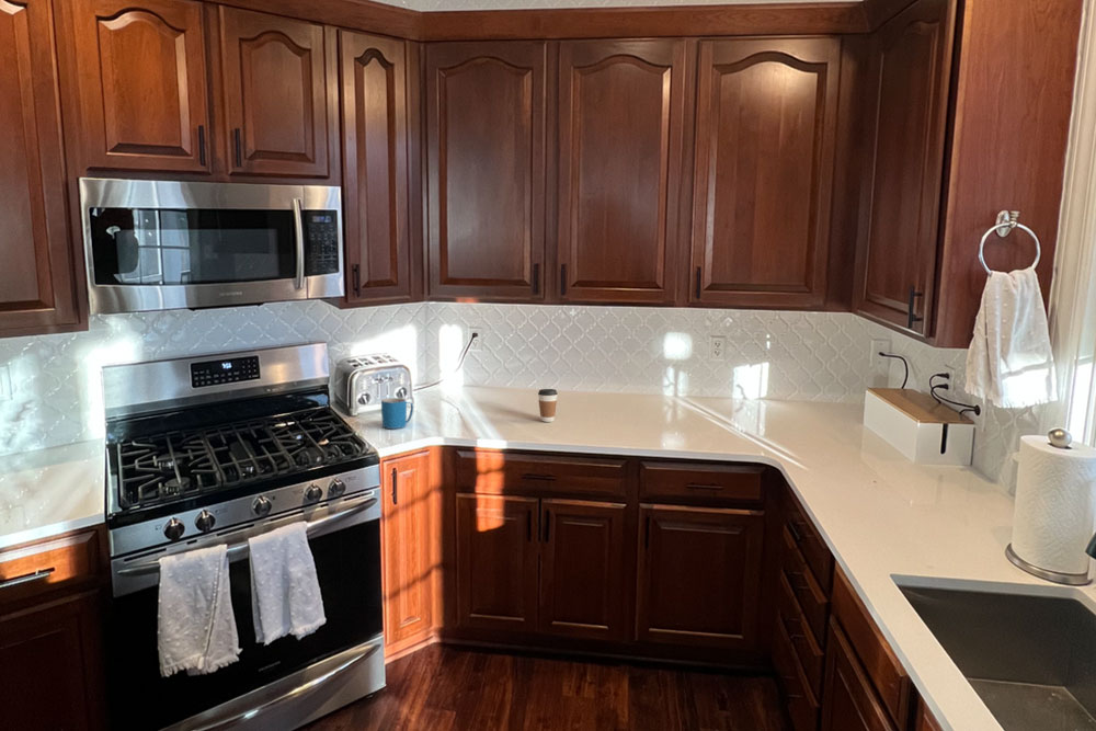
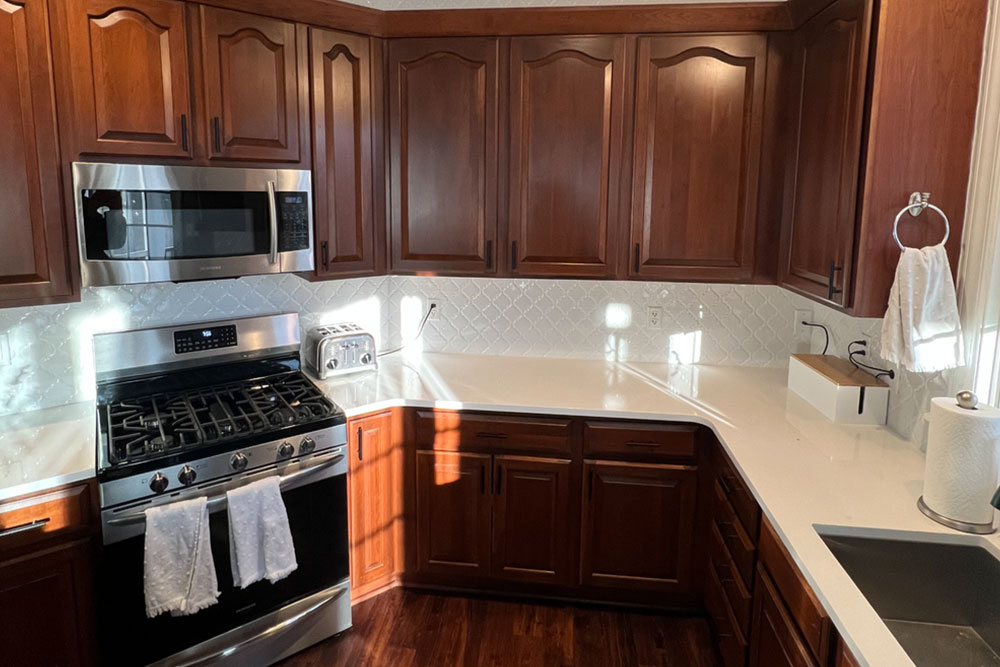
- coffee cup (547, 404)
- mug (398, 412)
